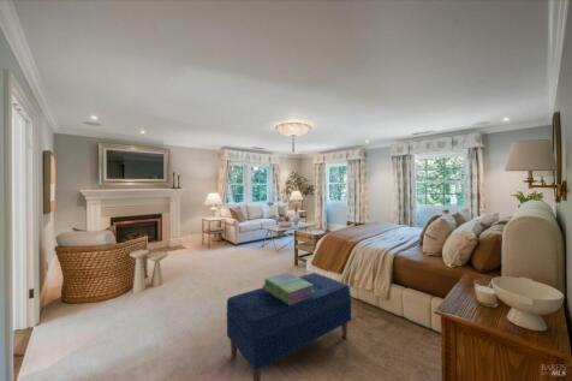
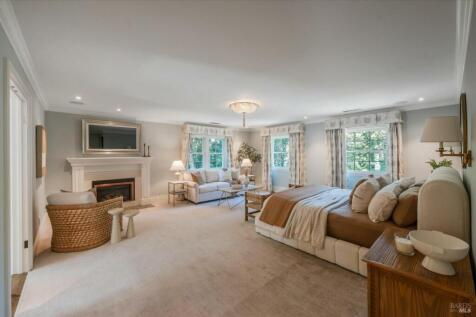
- stack of books (287, 287)
- bench (292, 319)
